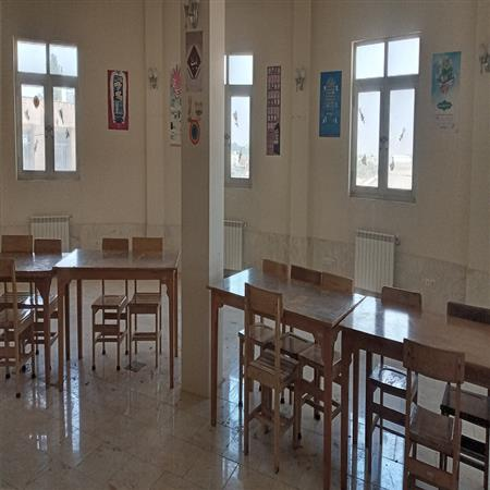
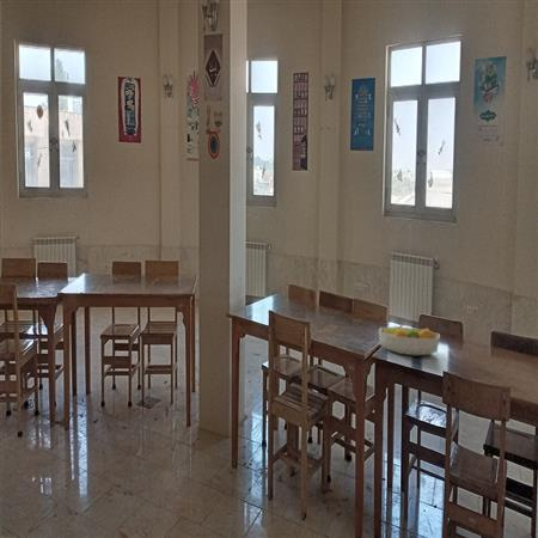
+ fruit bowl (408, 337)
